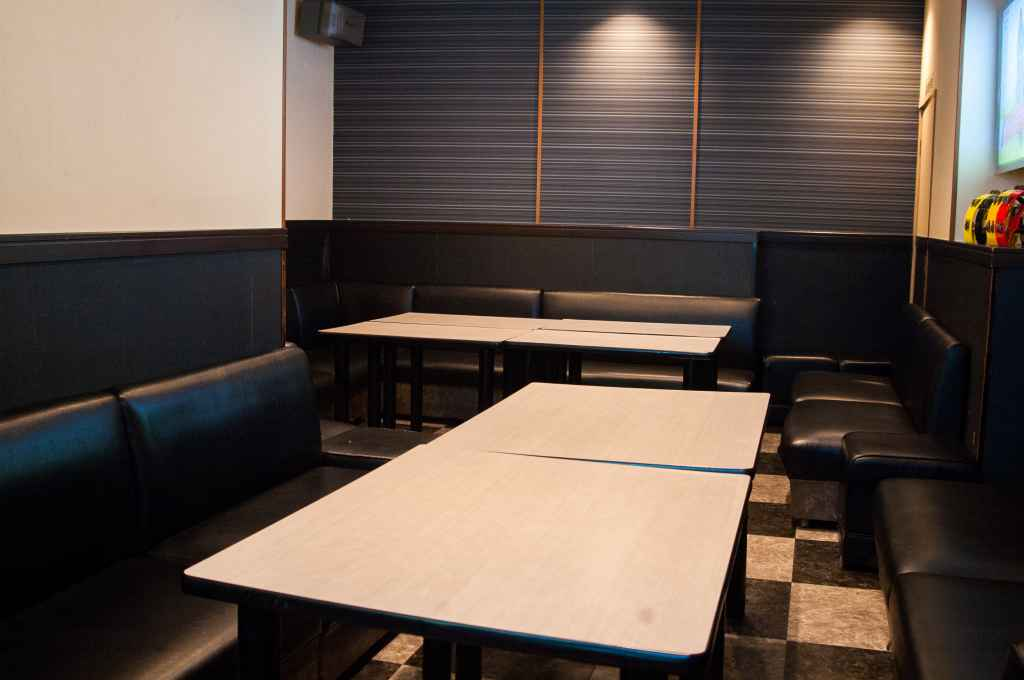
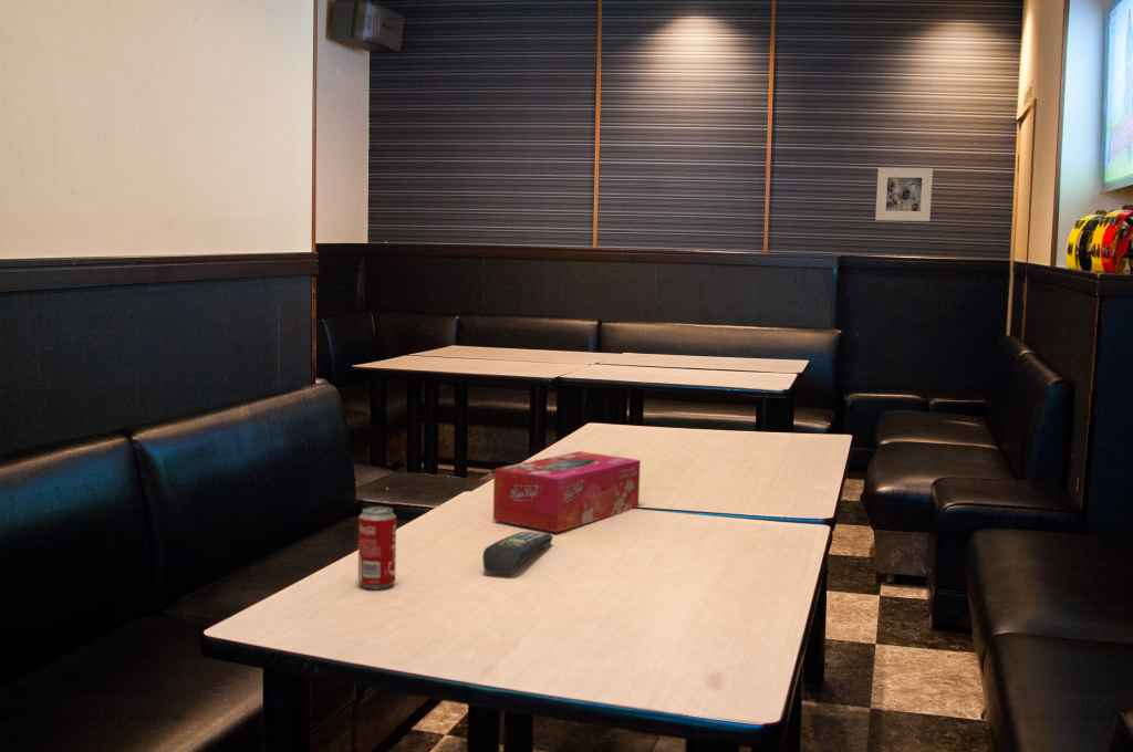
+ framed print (903, 194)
+ tissue box (569, 489)
+ beverage can (376, 546)
+ remote control (518, 547)
